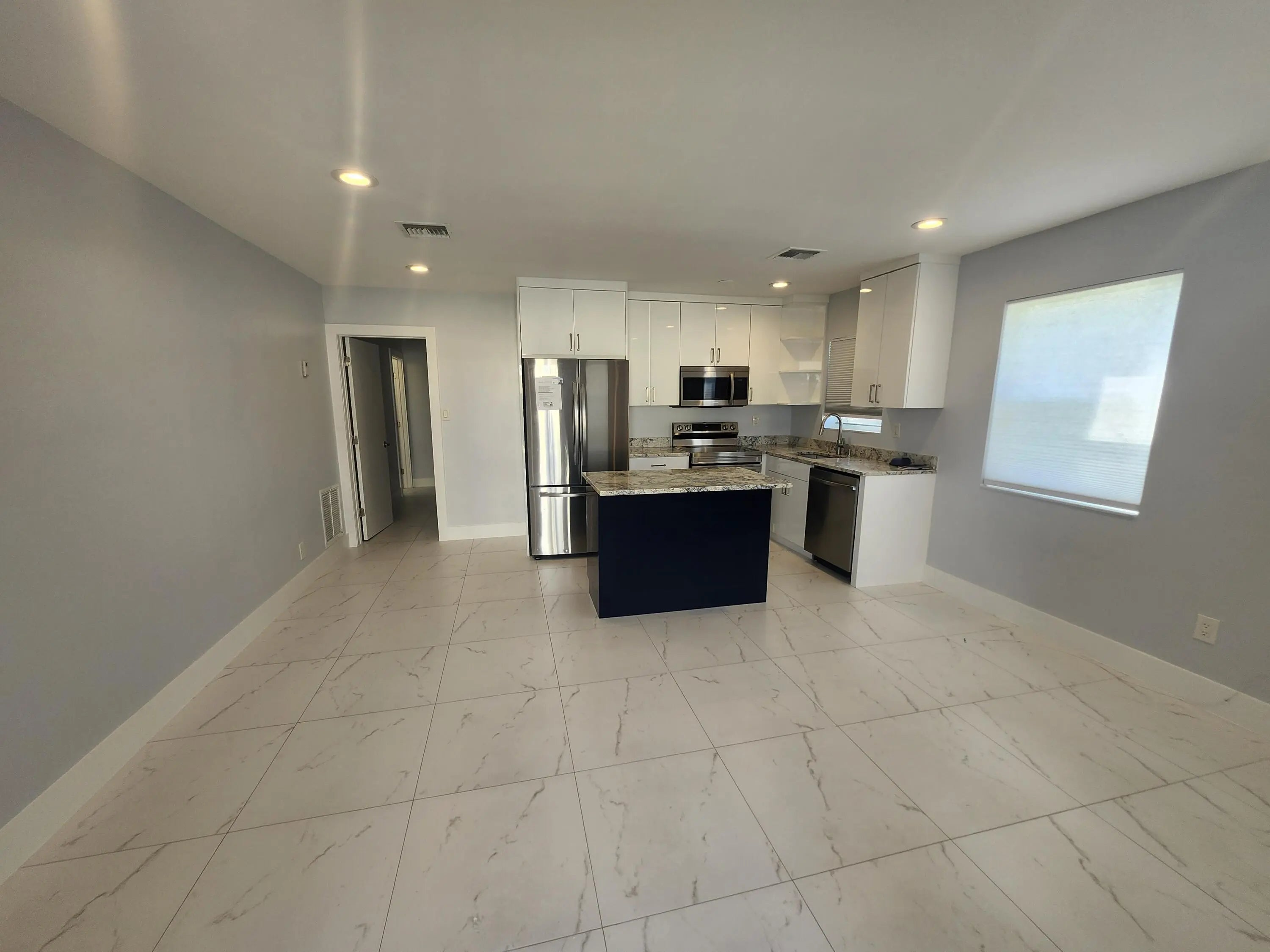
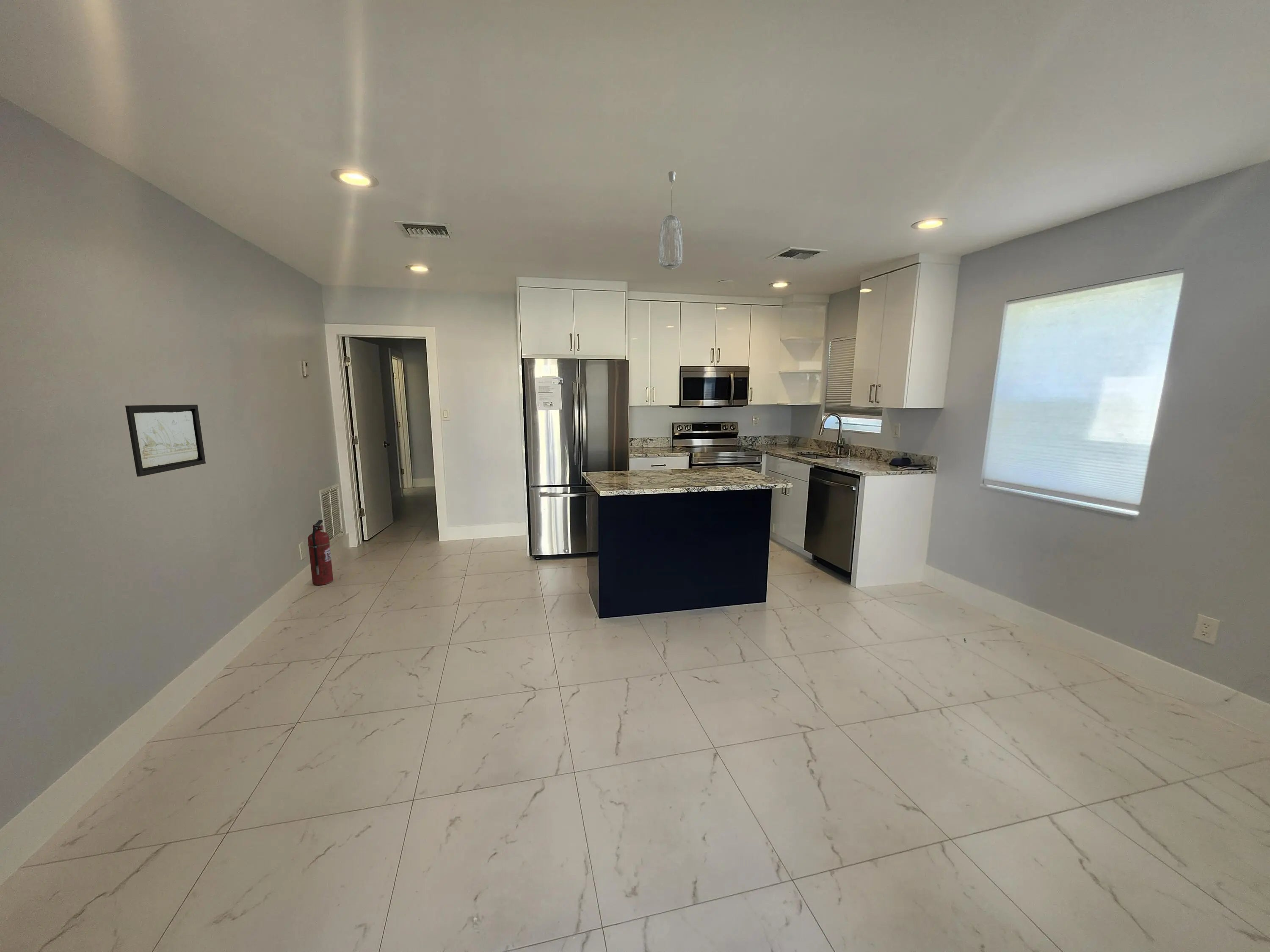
+ fire extinguisher (320, 553)
+ pendant light (671, 222)
+ wall art (169, 437)
